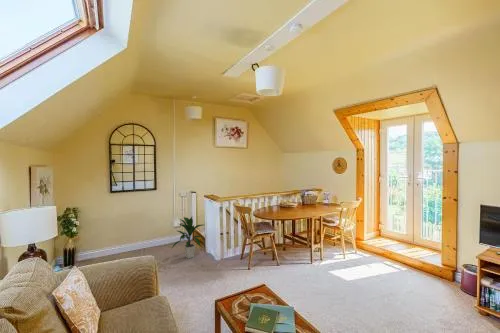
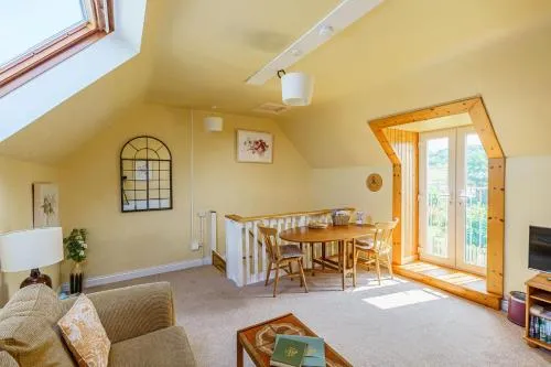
- indoor plant (188, 235)
